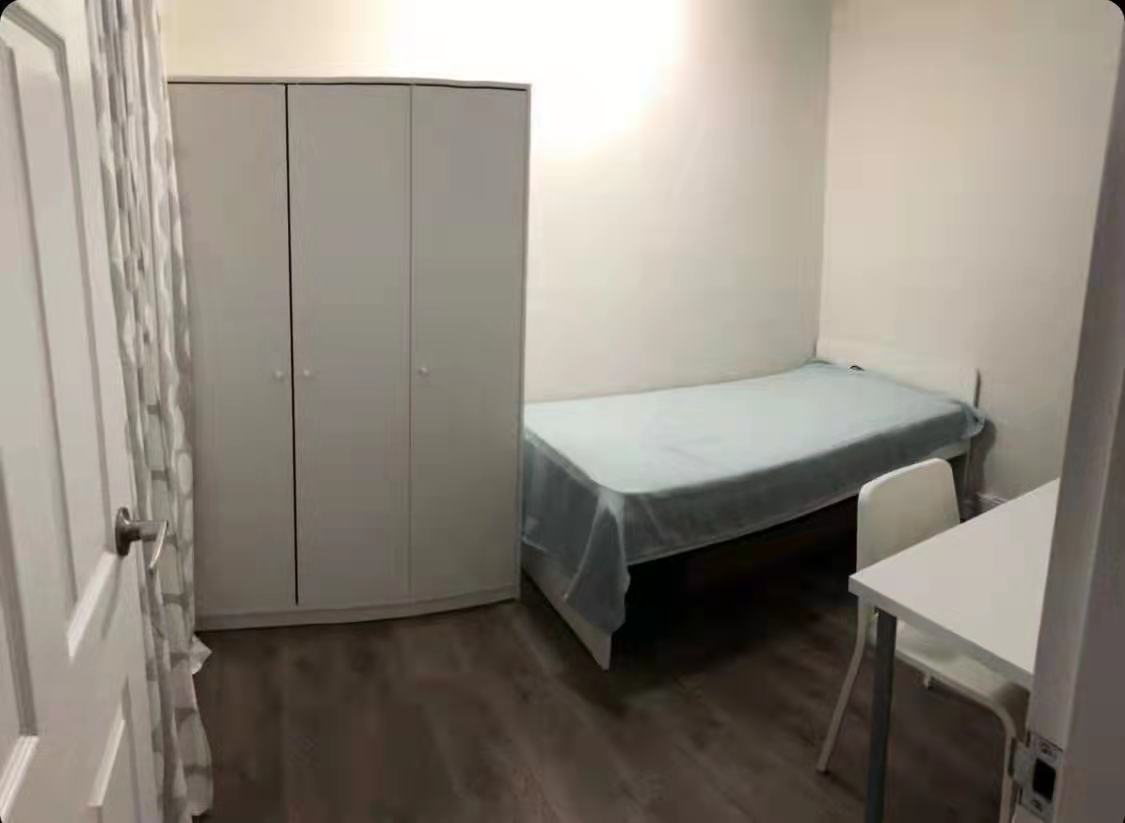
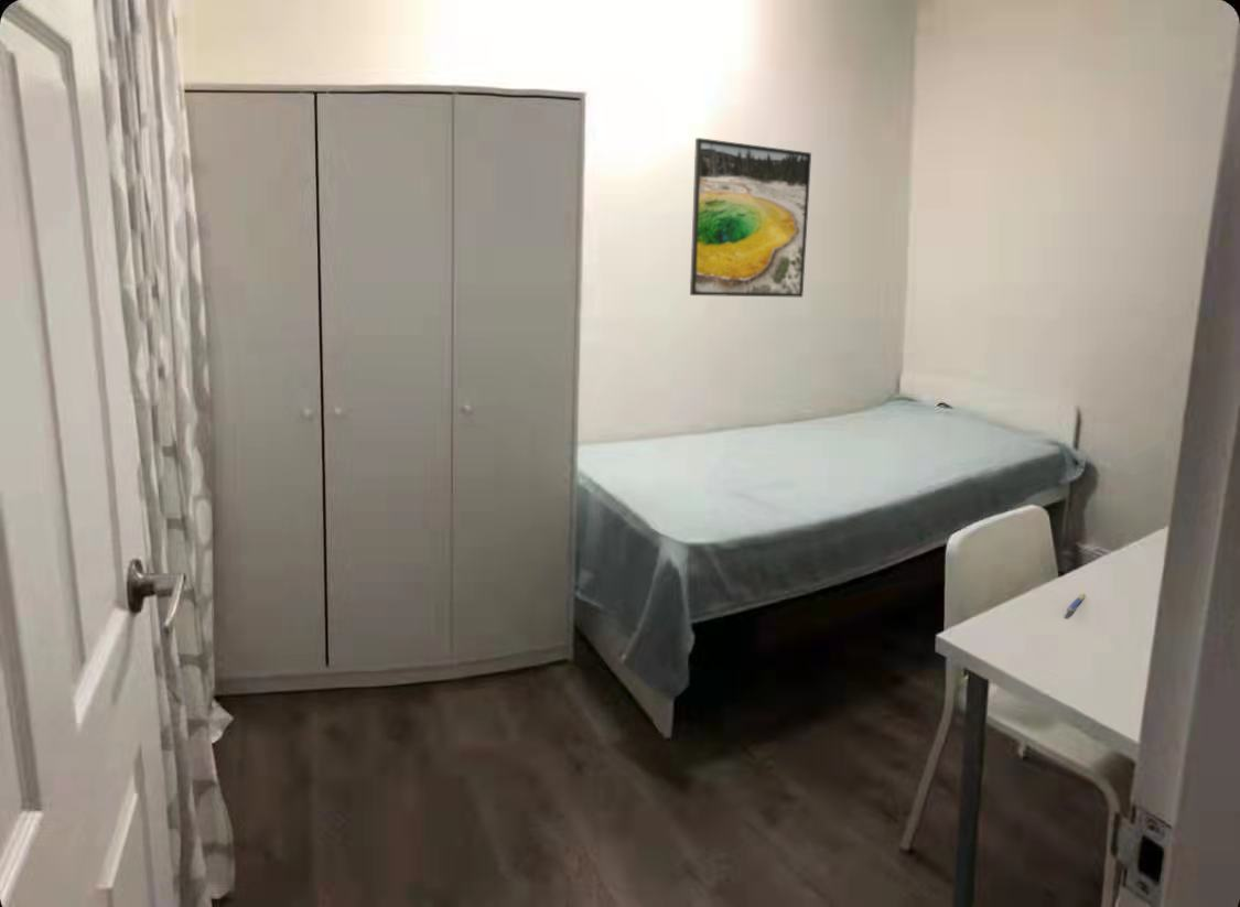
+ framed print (752, 222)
+ pen (1076, 602)
